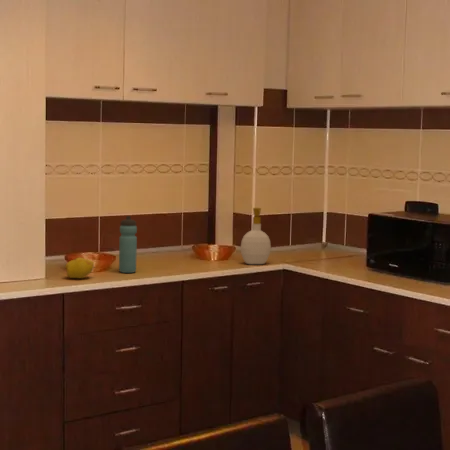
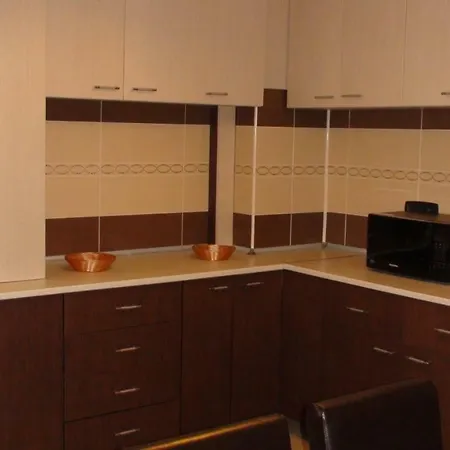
- soap bottle (256, 235)
- fruit (80, 267)
- water bottle (128, 244)
